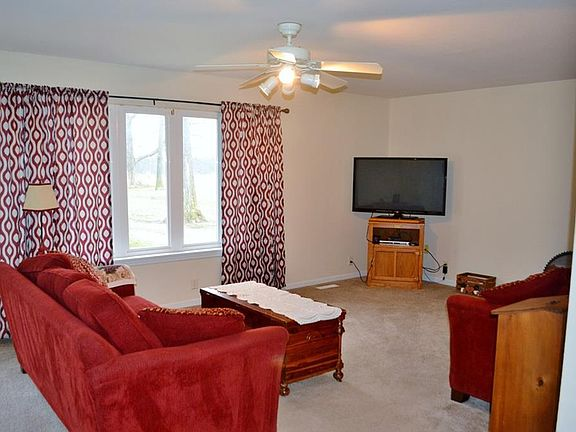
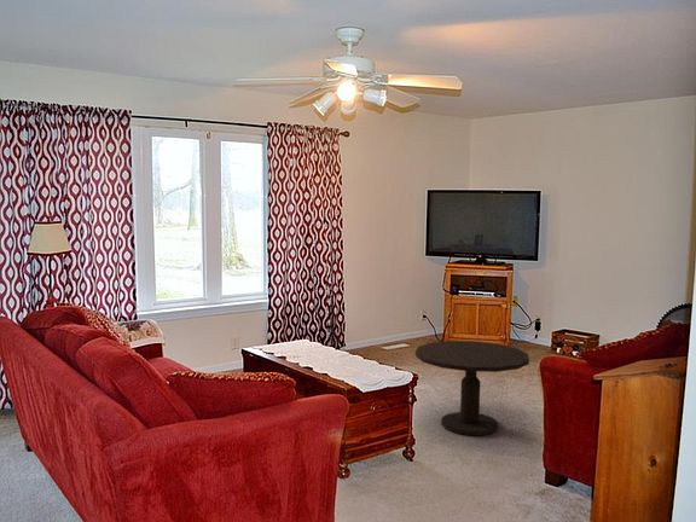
+ side table (470, 389)
